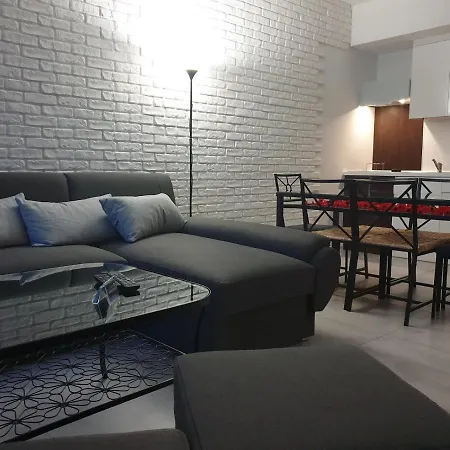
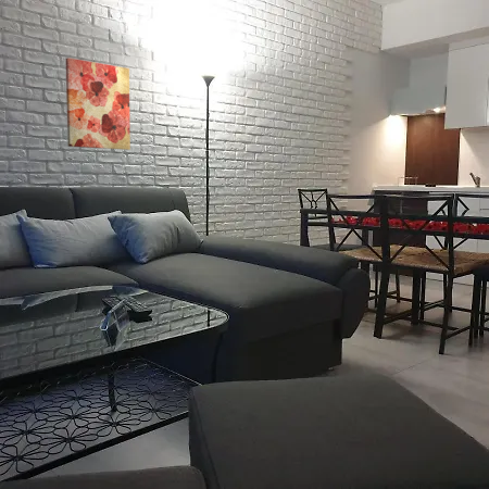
+ wall art (99, 105)
